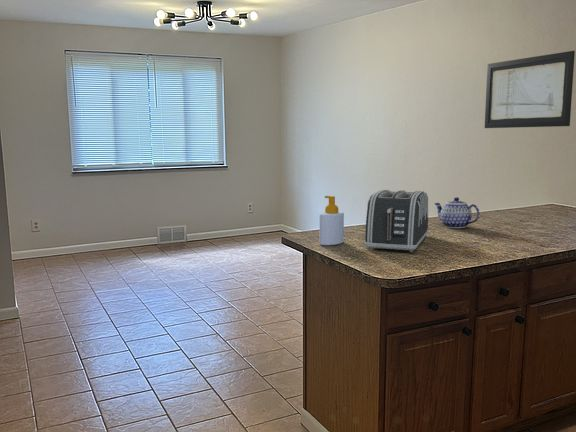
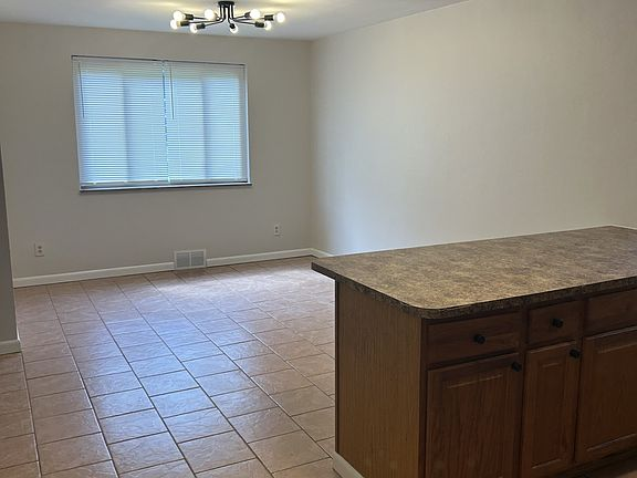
- soap bottle (331, 219)
- toaster (398, 217)
- wall art (525, 92)
- teapot (456, 212)
